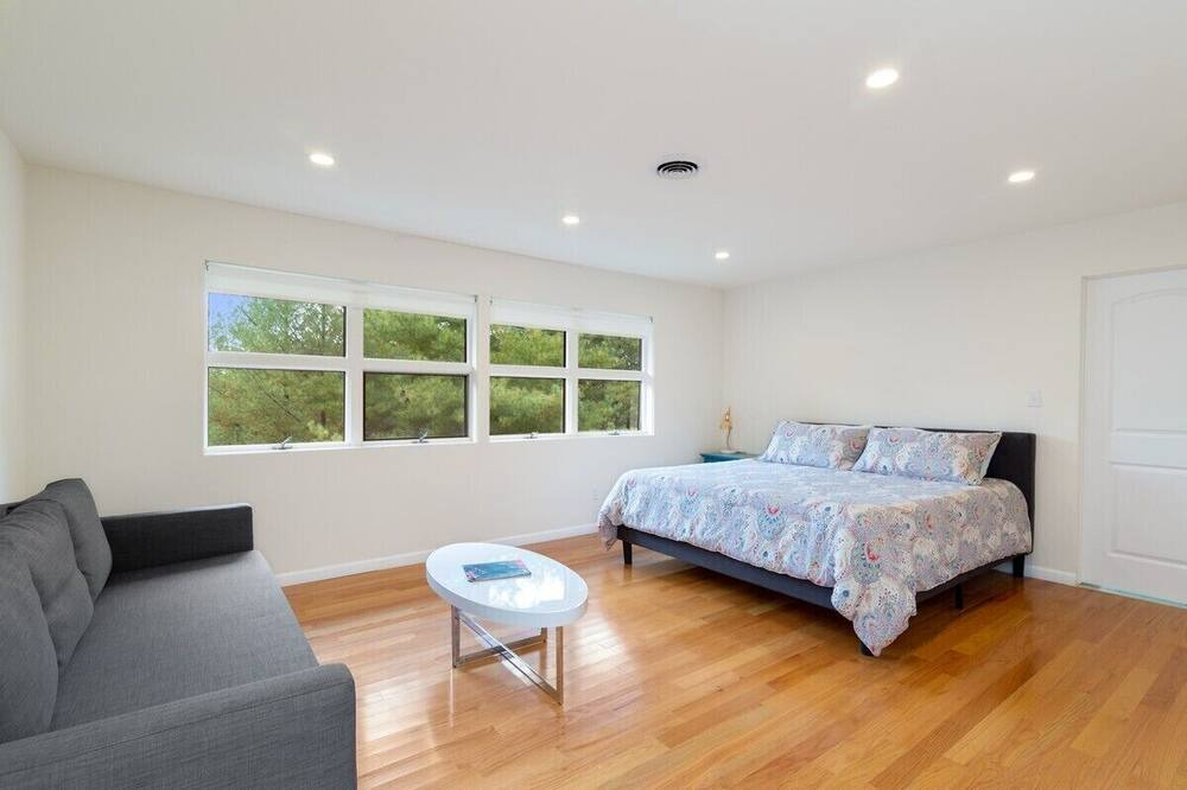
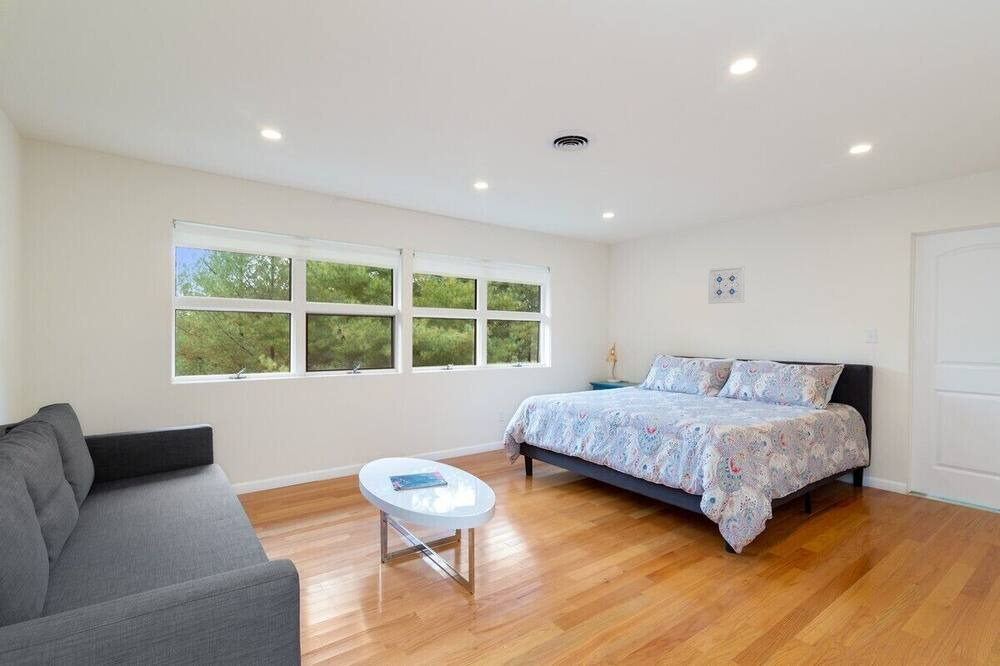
+ wall art (726, 285)
